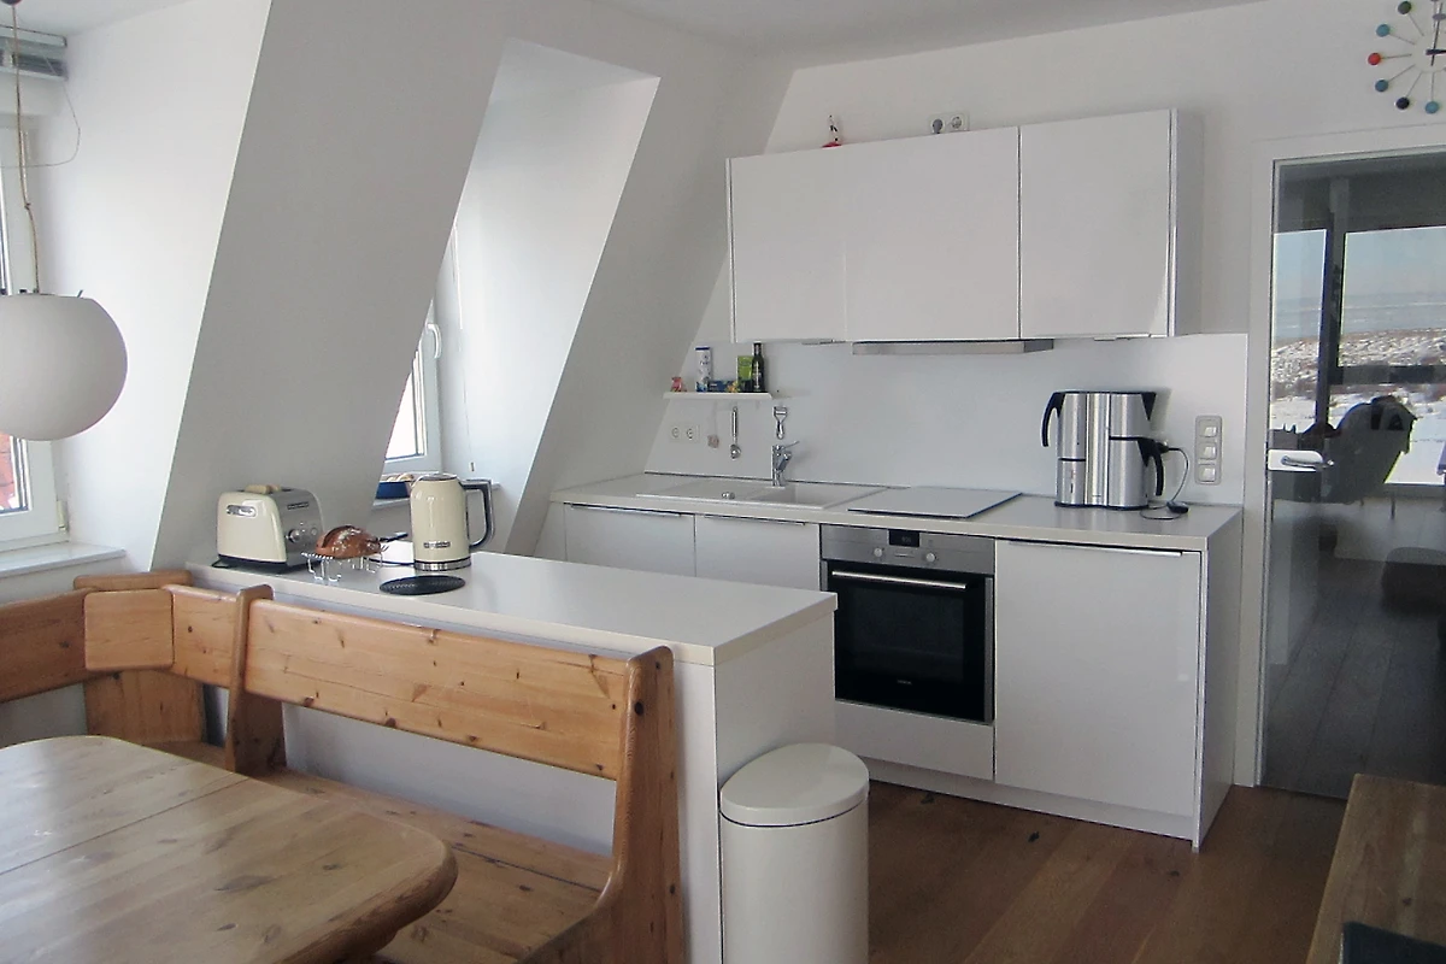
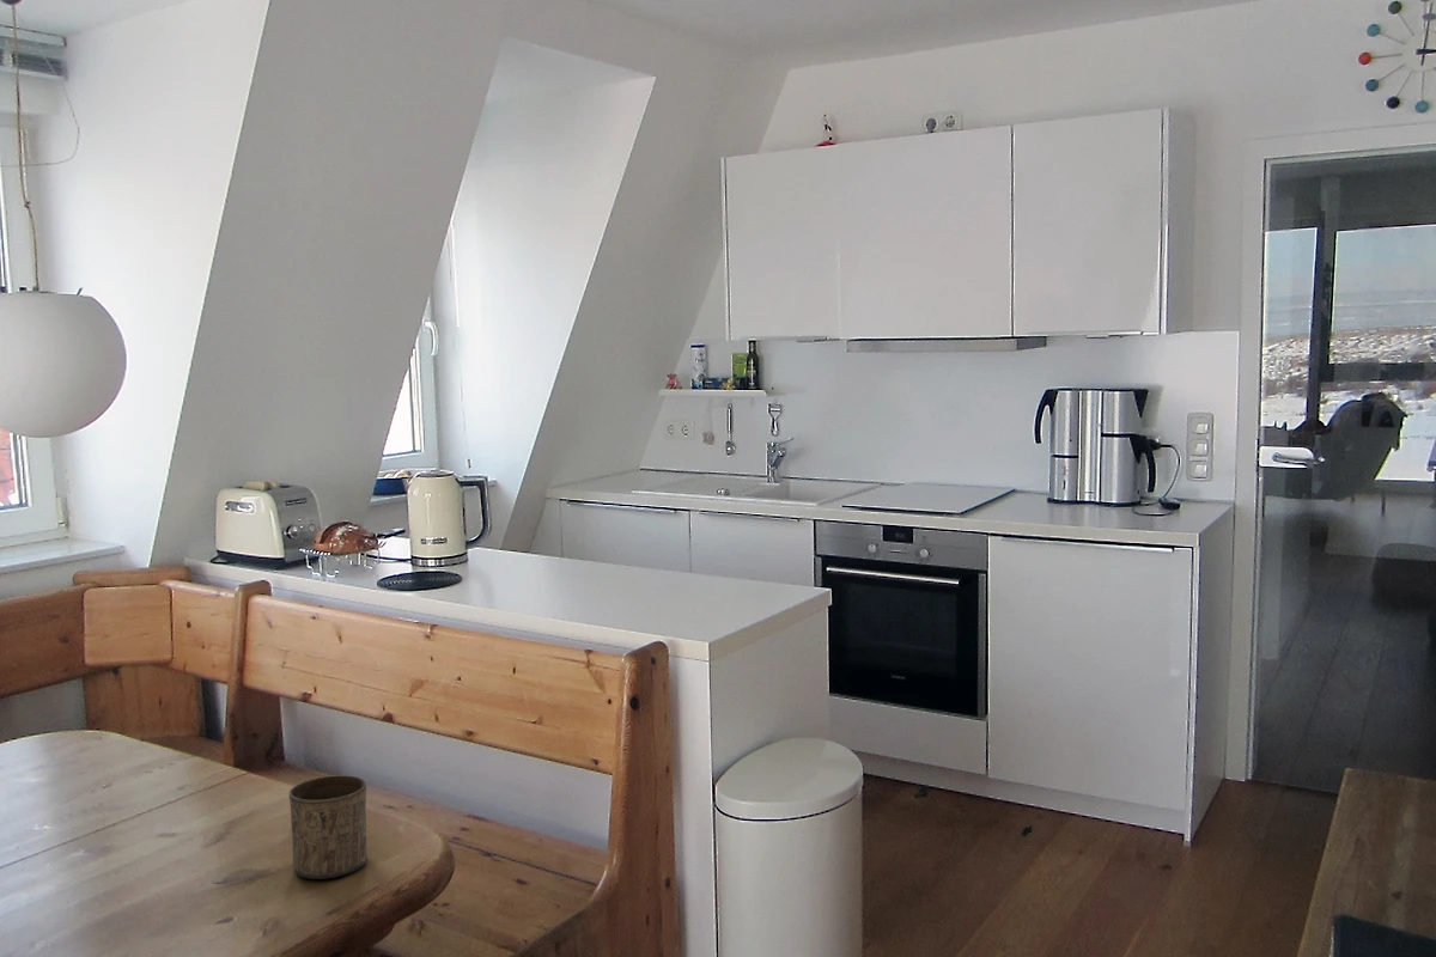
+ cup (329, 827)
